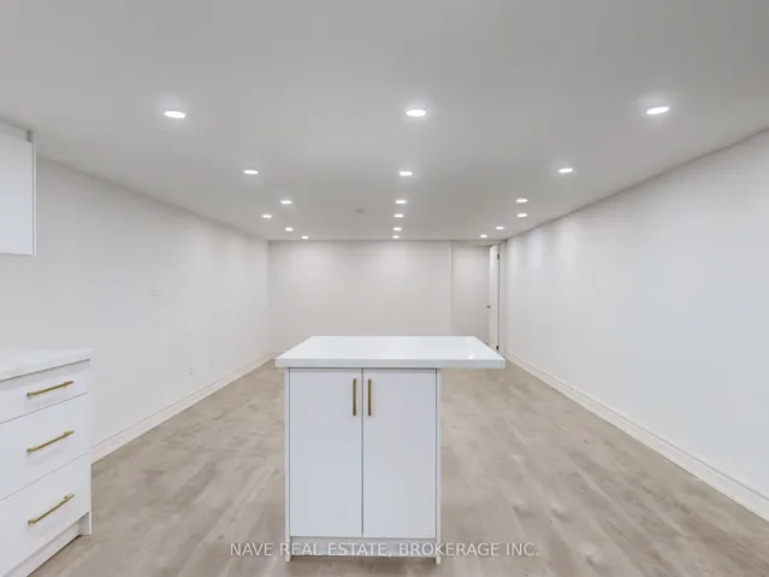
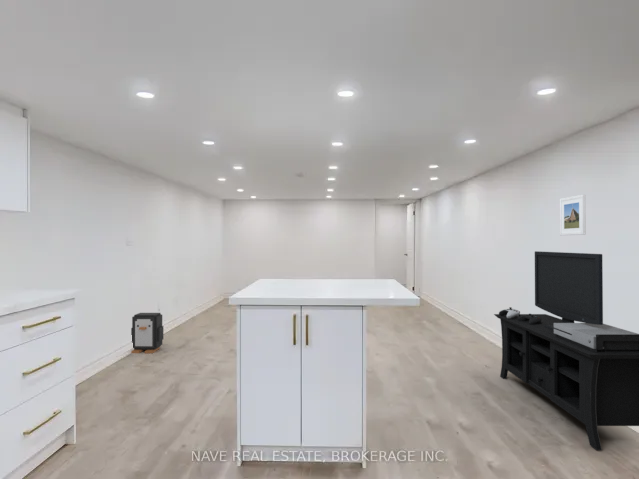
+ media console (562, 328)
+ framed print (572, 215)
+ trash can (146, 332)
